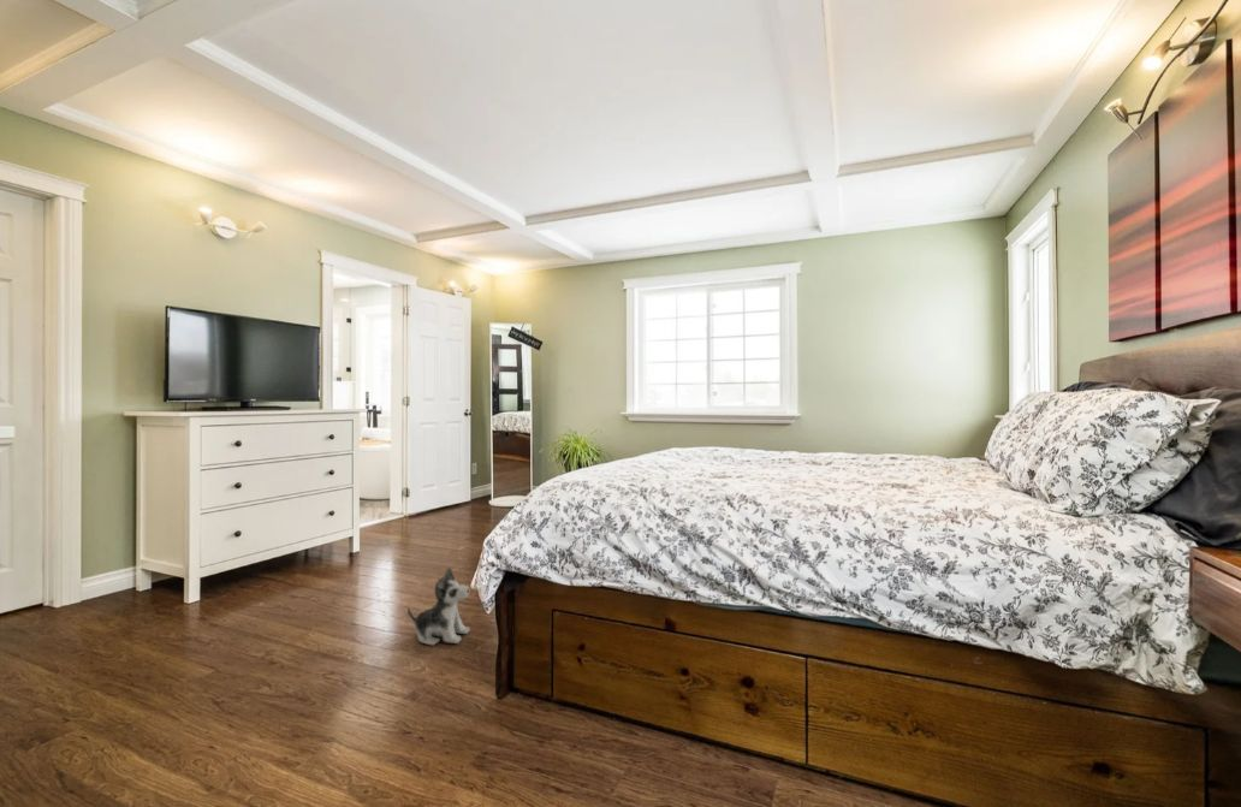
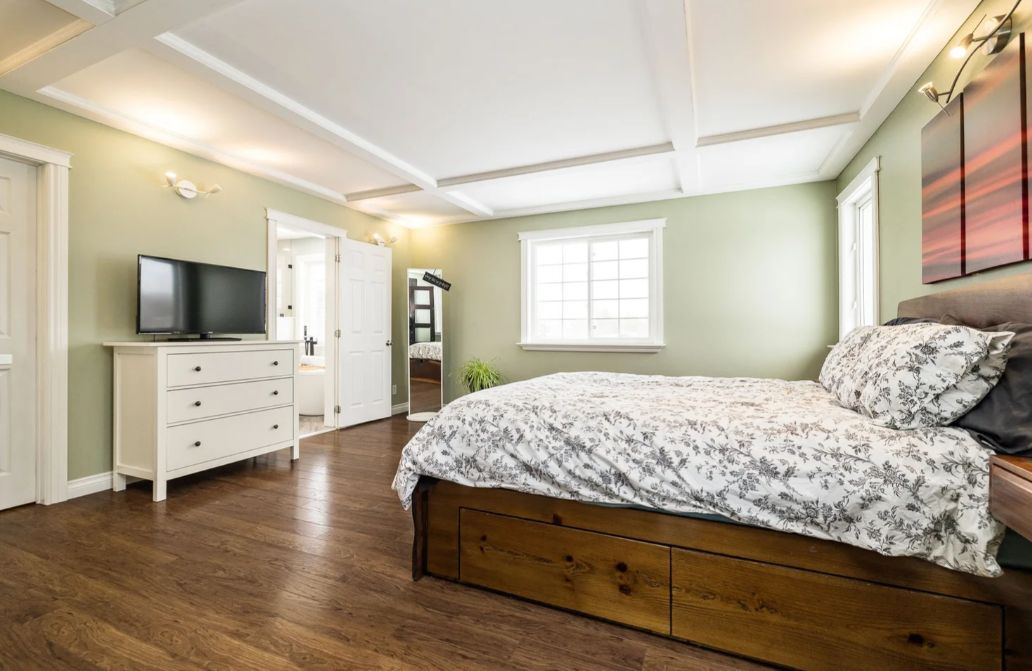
- plush toy (438, 601)
